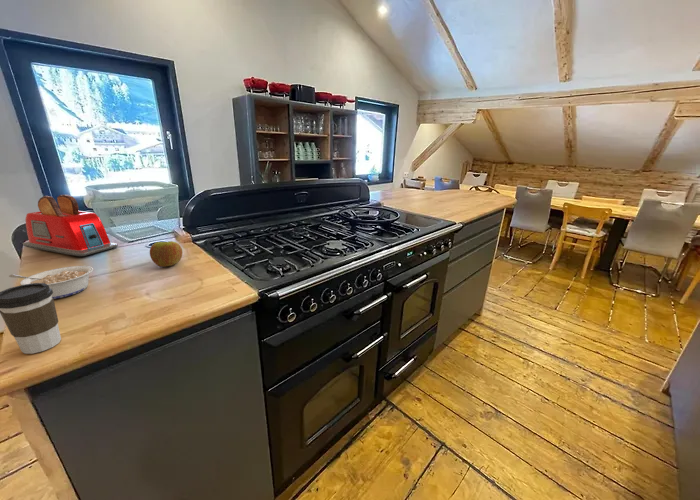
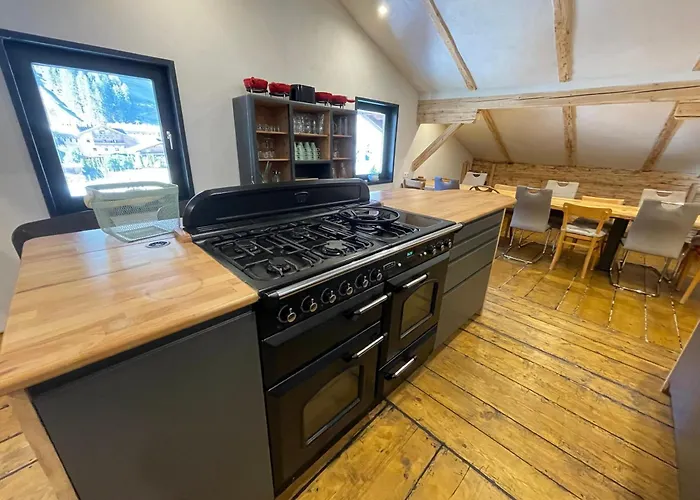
- toaster (64, 221)
- coffee cup (32, 318)
- legume (58, 282)
- apple (166, 253)
